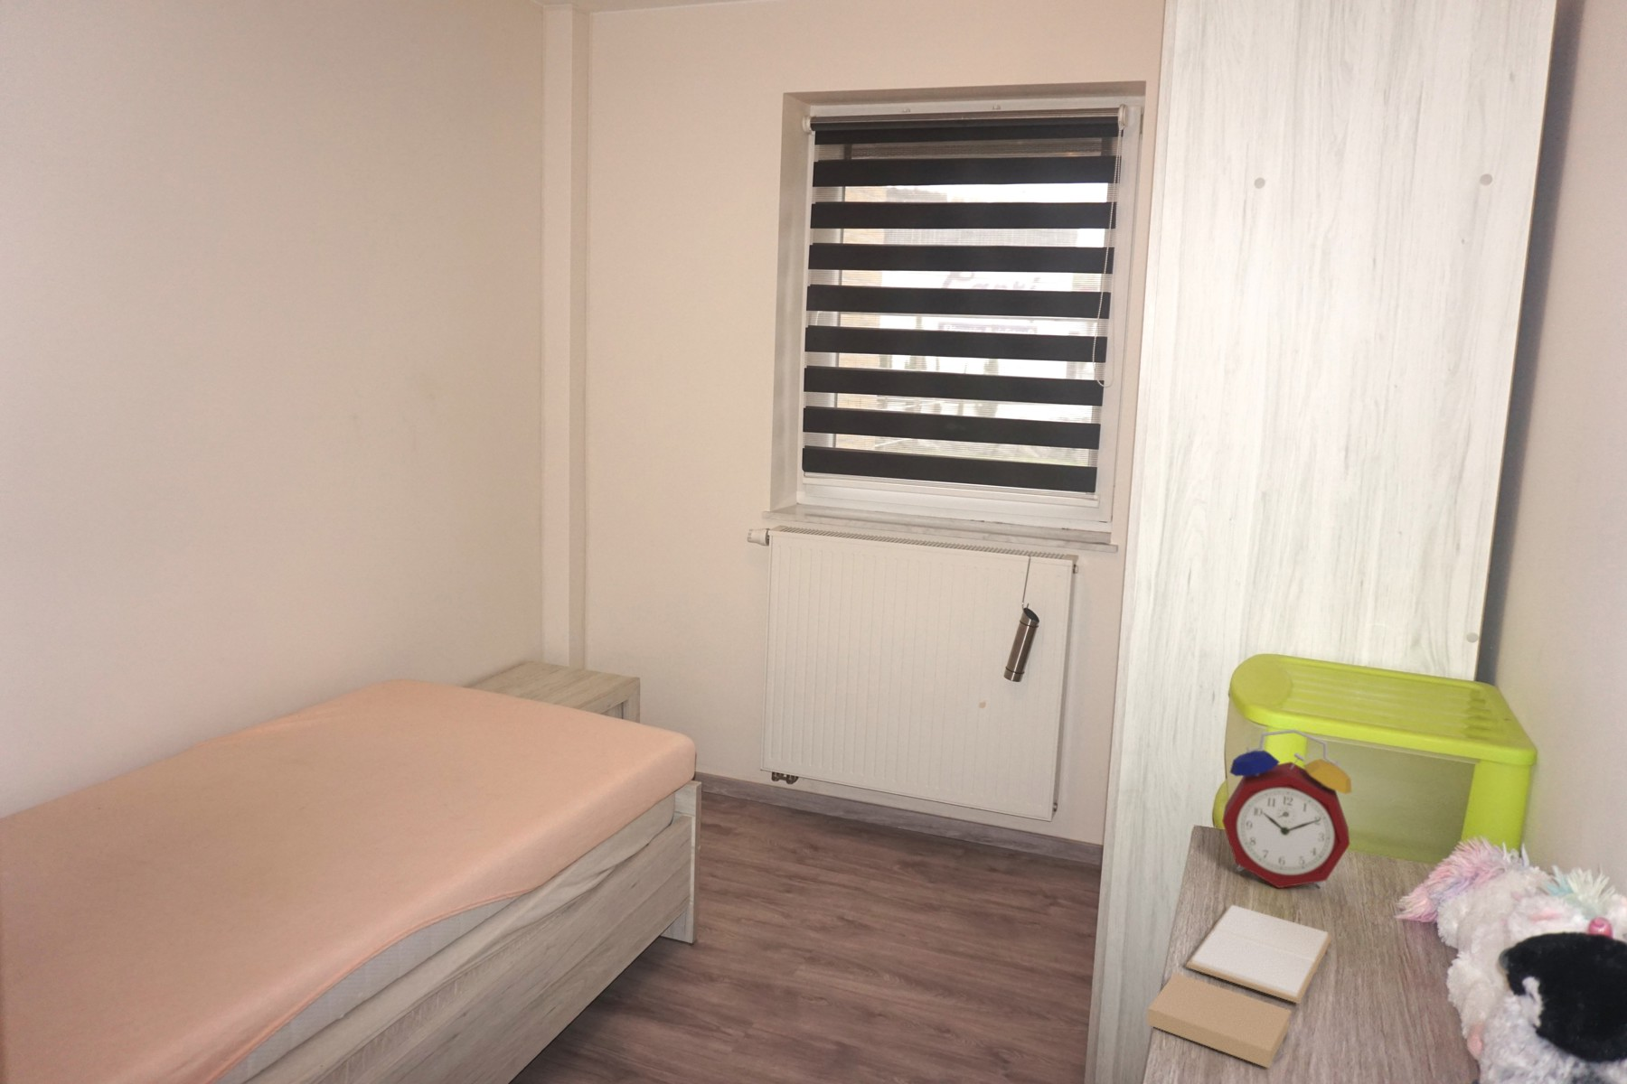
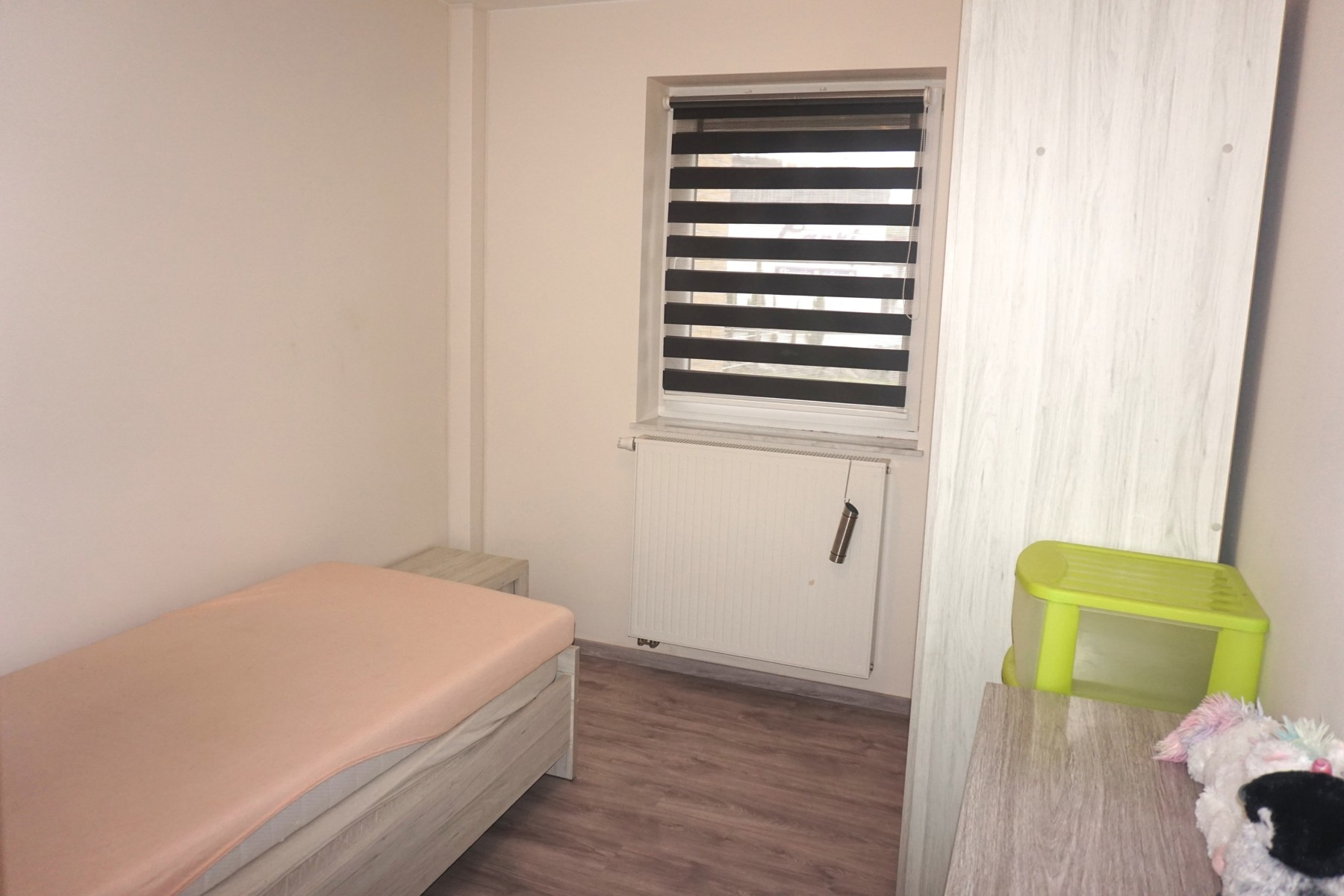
- book (1247, 973)
- alarm clock (1287, 801)
